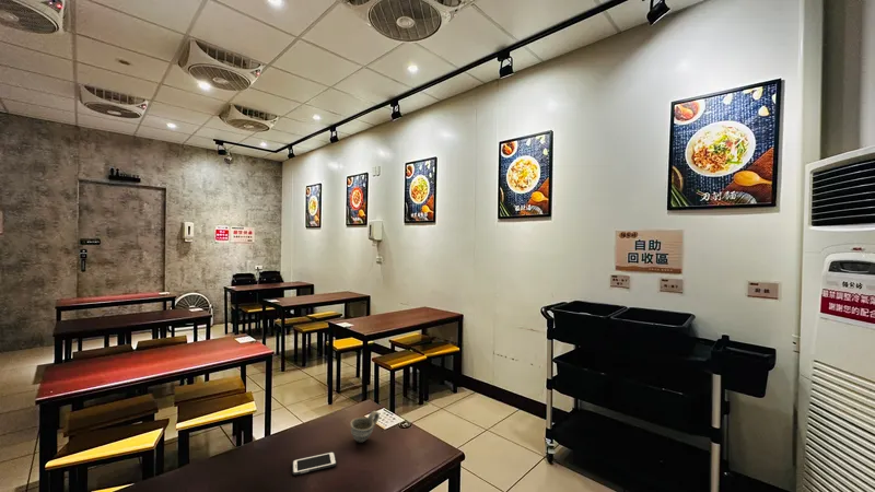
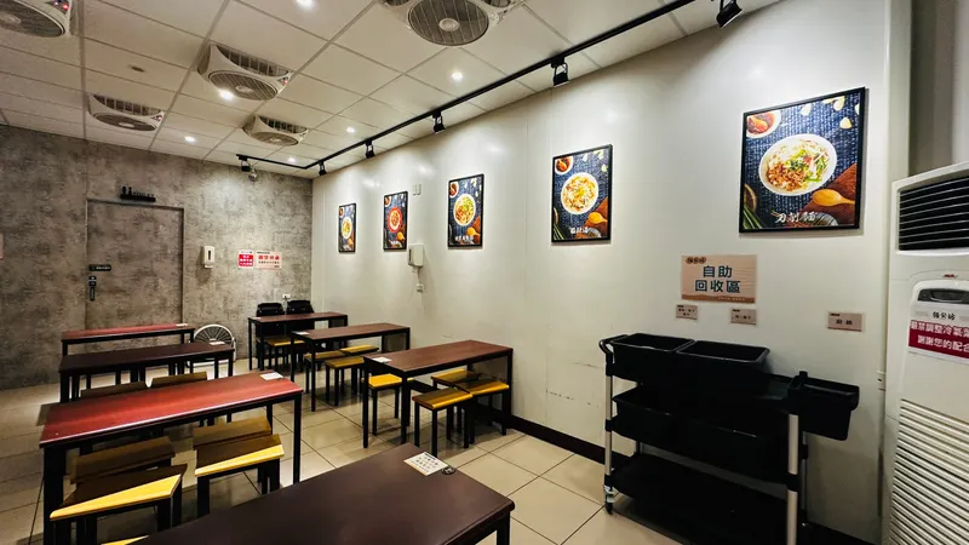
- cup (364, 427)
- cell phone (314, 462)
